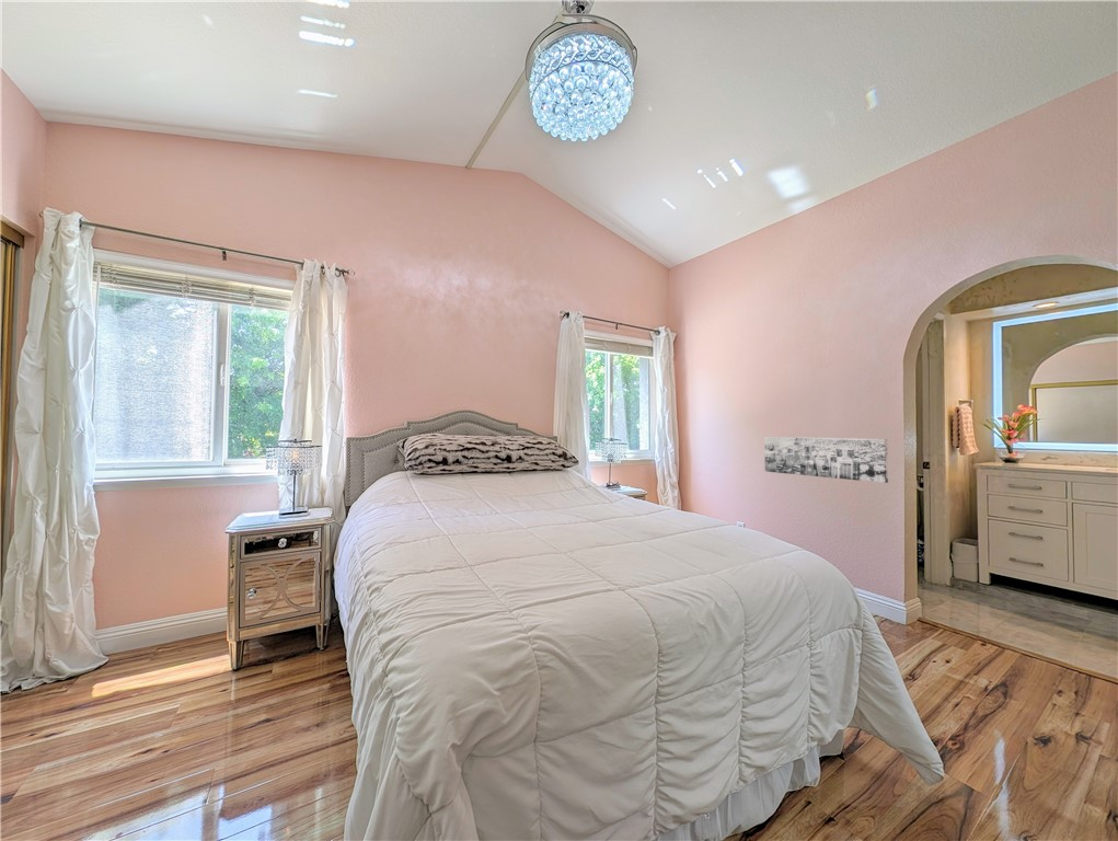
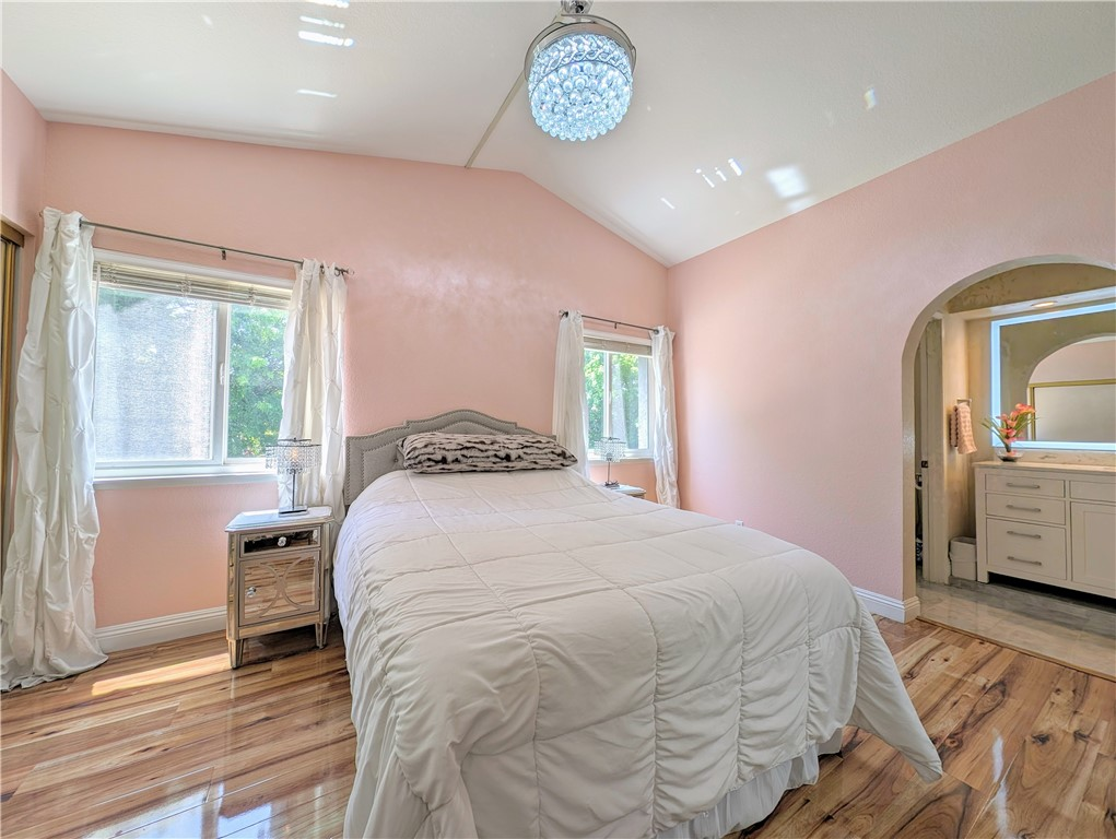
- wall art (819, 457)
